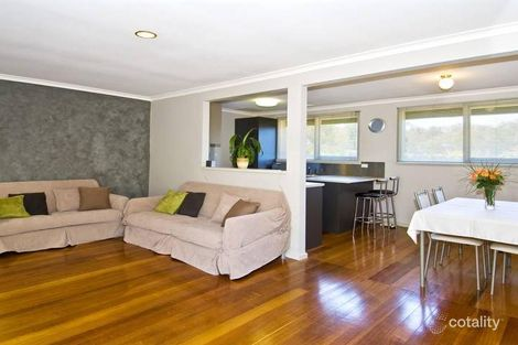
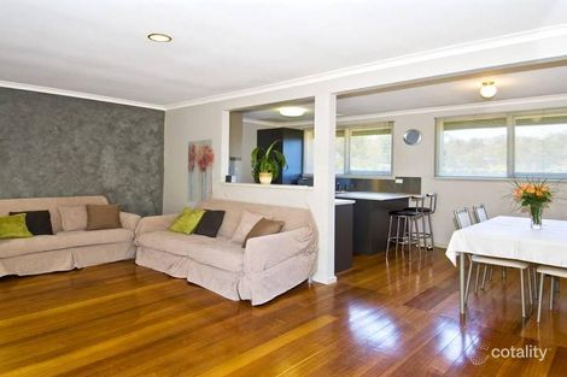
+ wall art (200, 171)
